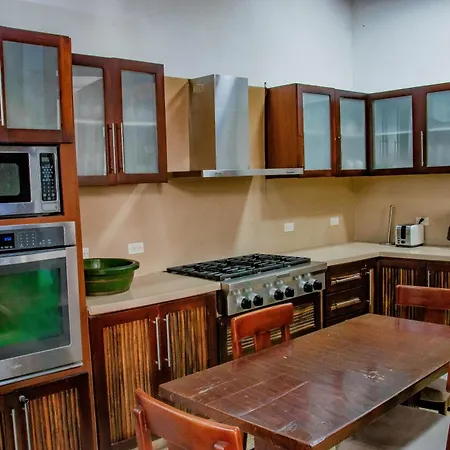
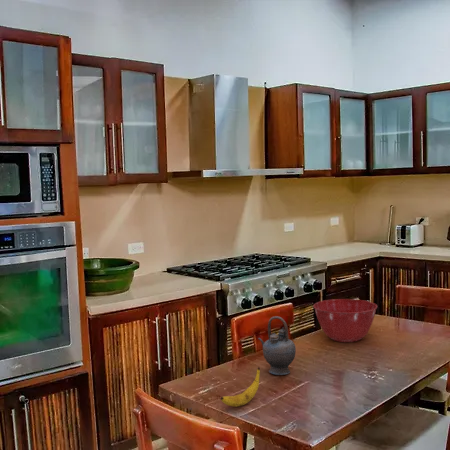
+ teapot (275, 343)
+ banana (243, 392)
+ mixing bowl (345, 321)
